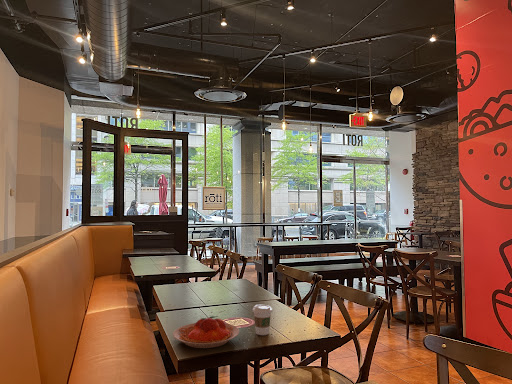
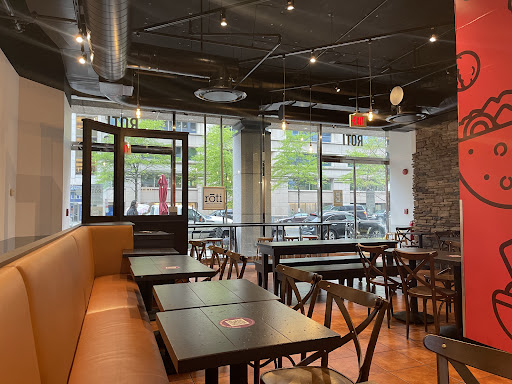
- coffee cup (262, 319)
- plate (206, 327)
